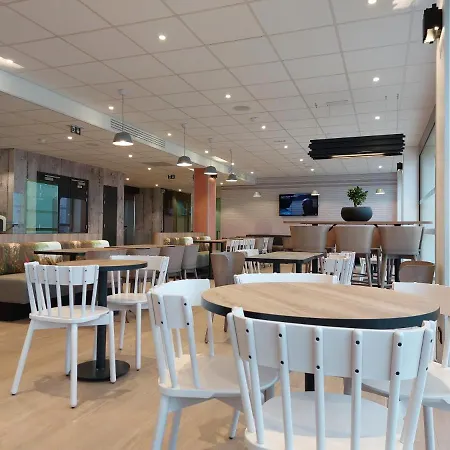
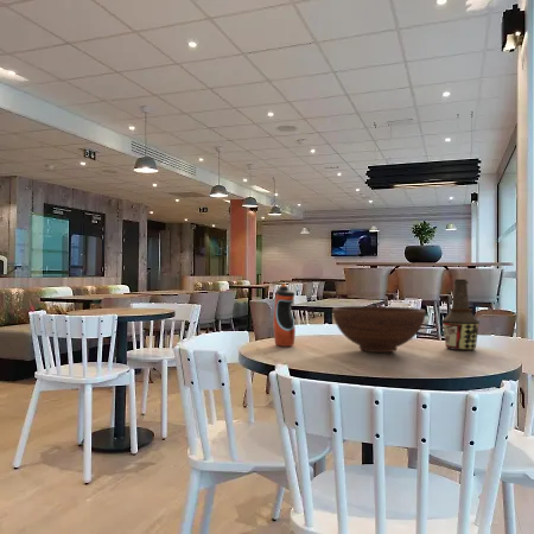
+ water bottle (284, 314)
+ bottle (459, 313)
+ fruit bowl (377, 330)
